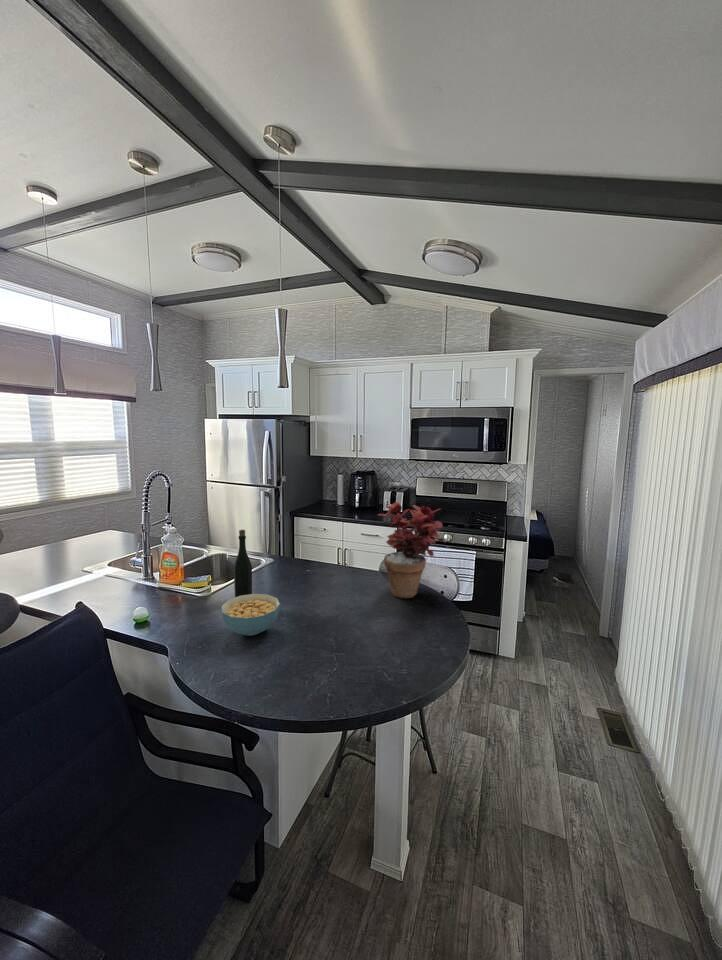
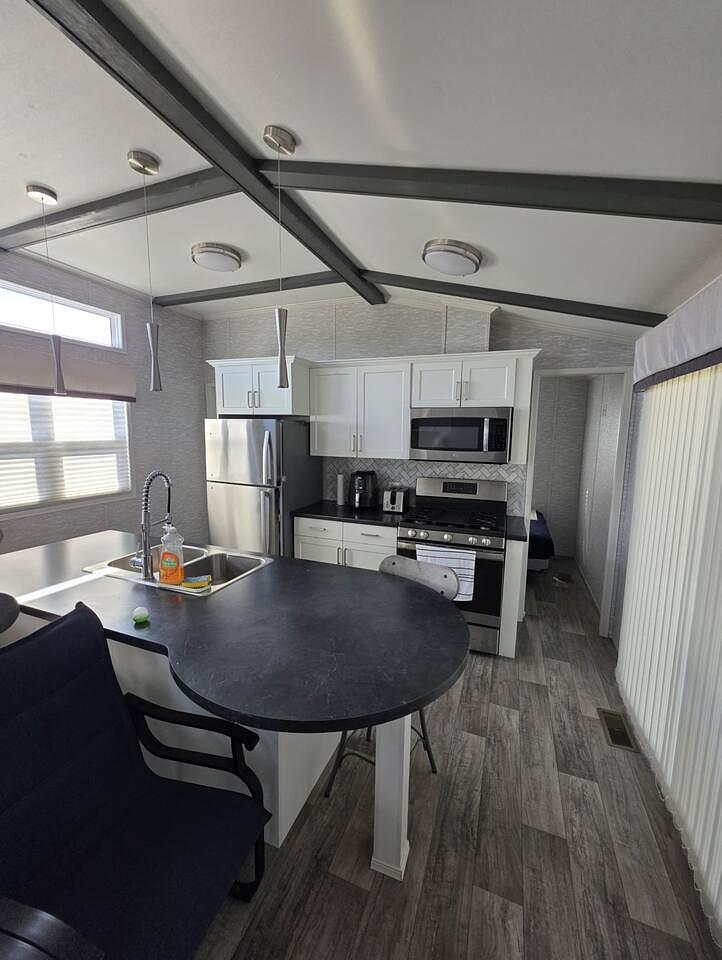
- potted plant (410, 548)
- cereal bowl (251, 618)
- bottle (242, 564)
